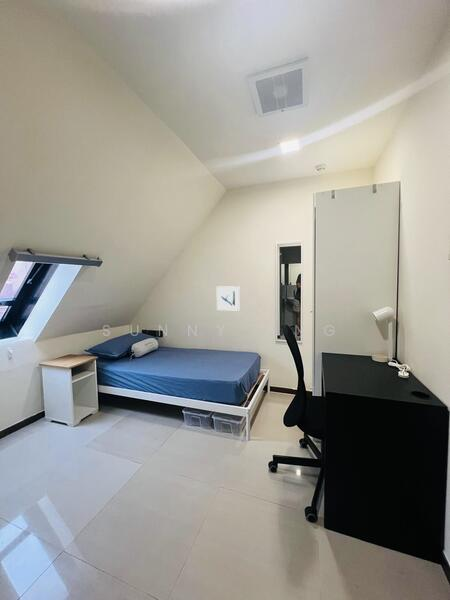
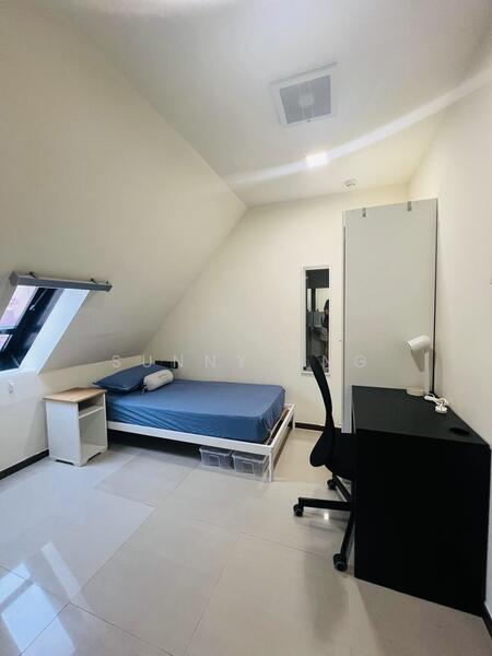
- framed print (228, 298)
